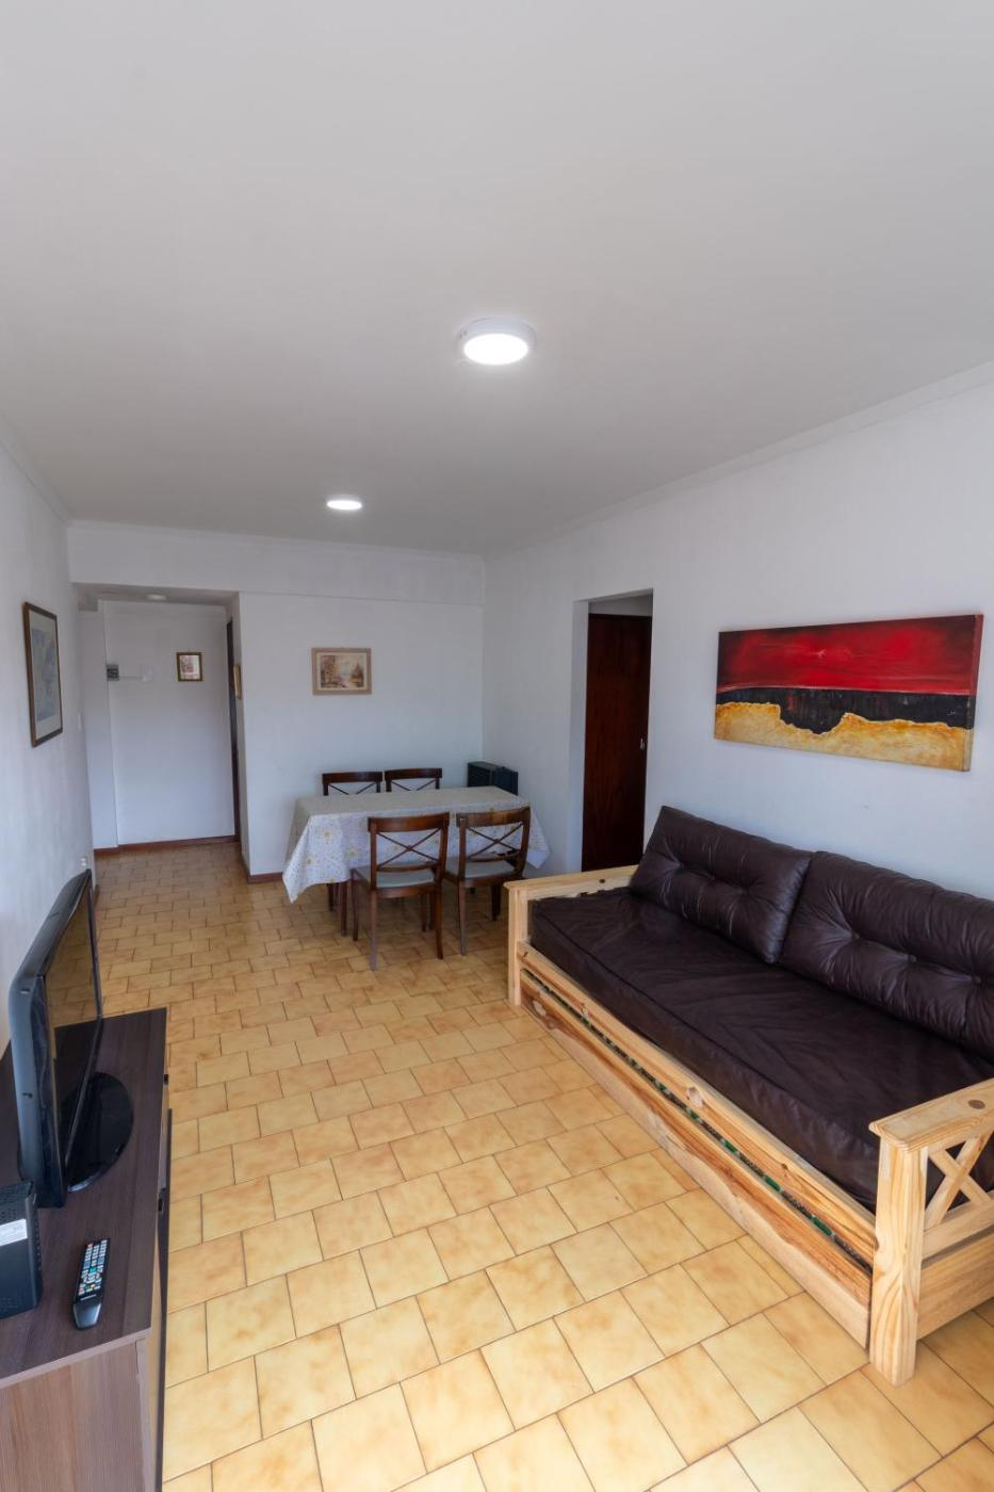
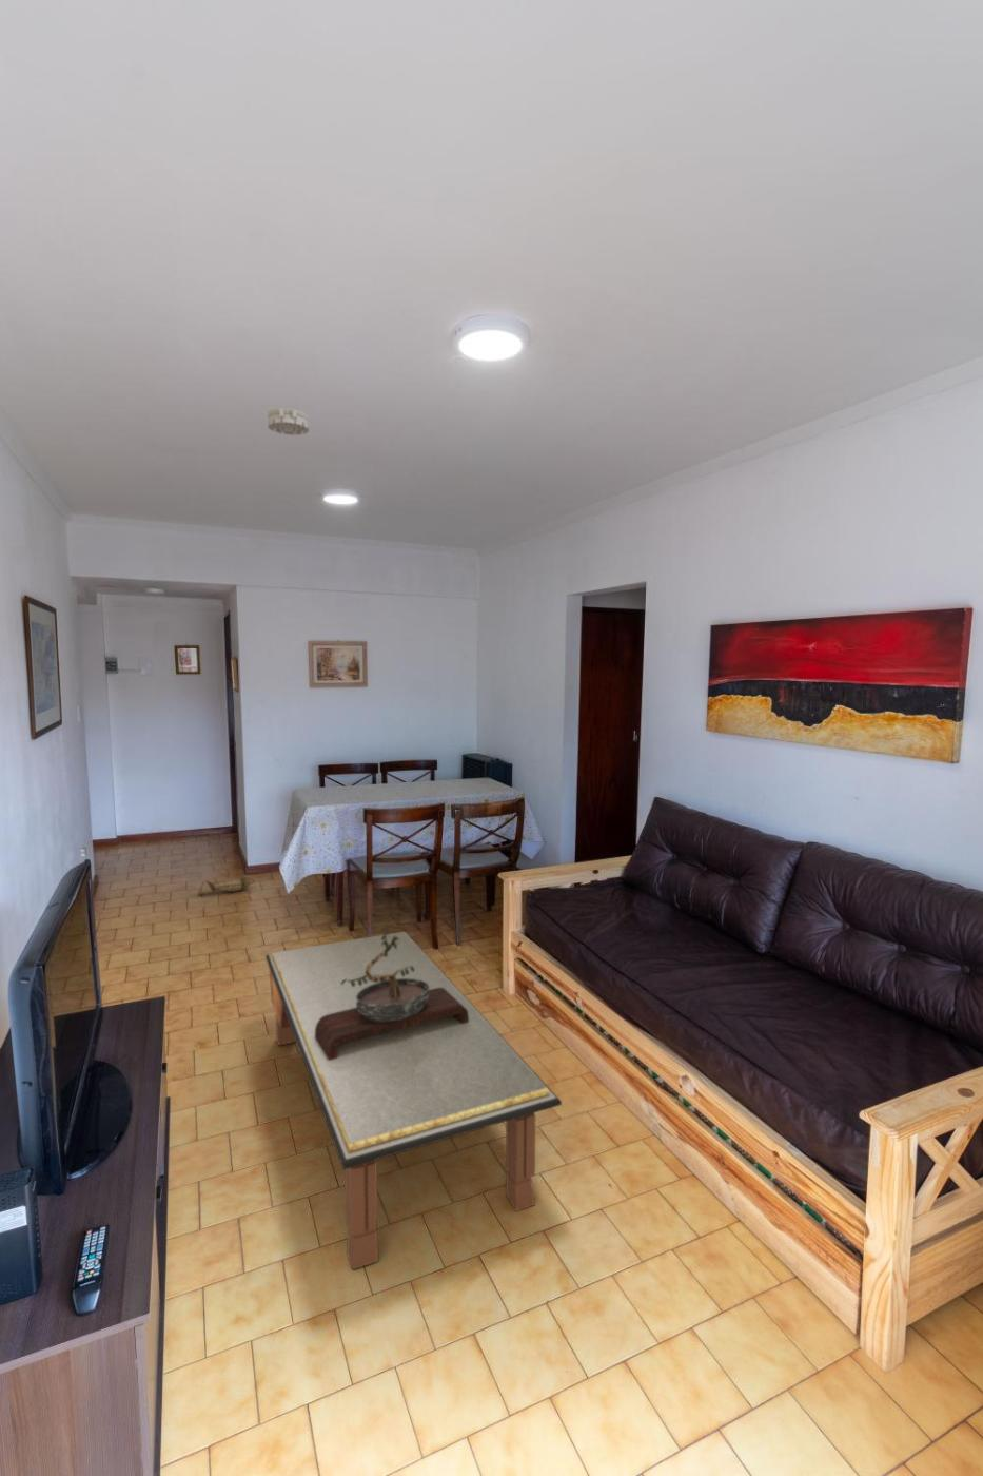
+ bonsai tree (393, 980)
+ pitcher plant (226, 879)
+ smoke detector (287, 420)
+ coffee table (388, 1060)
